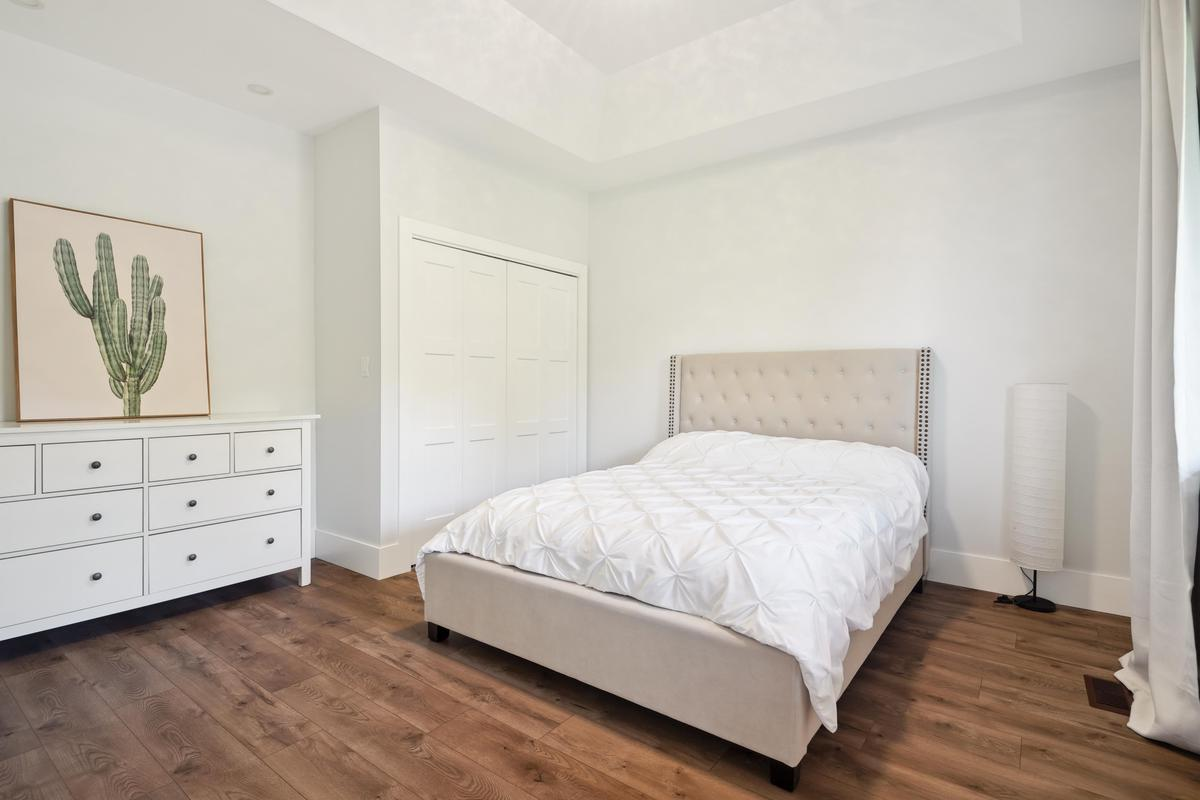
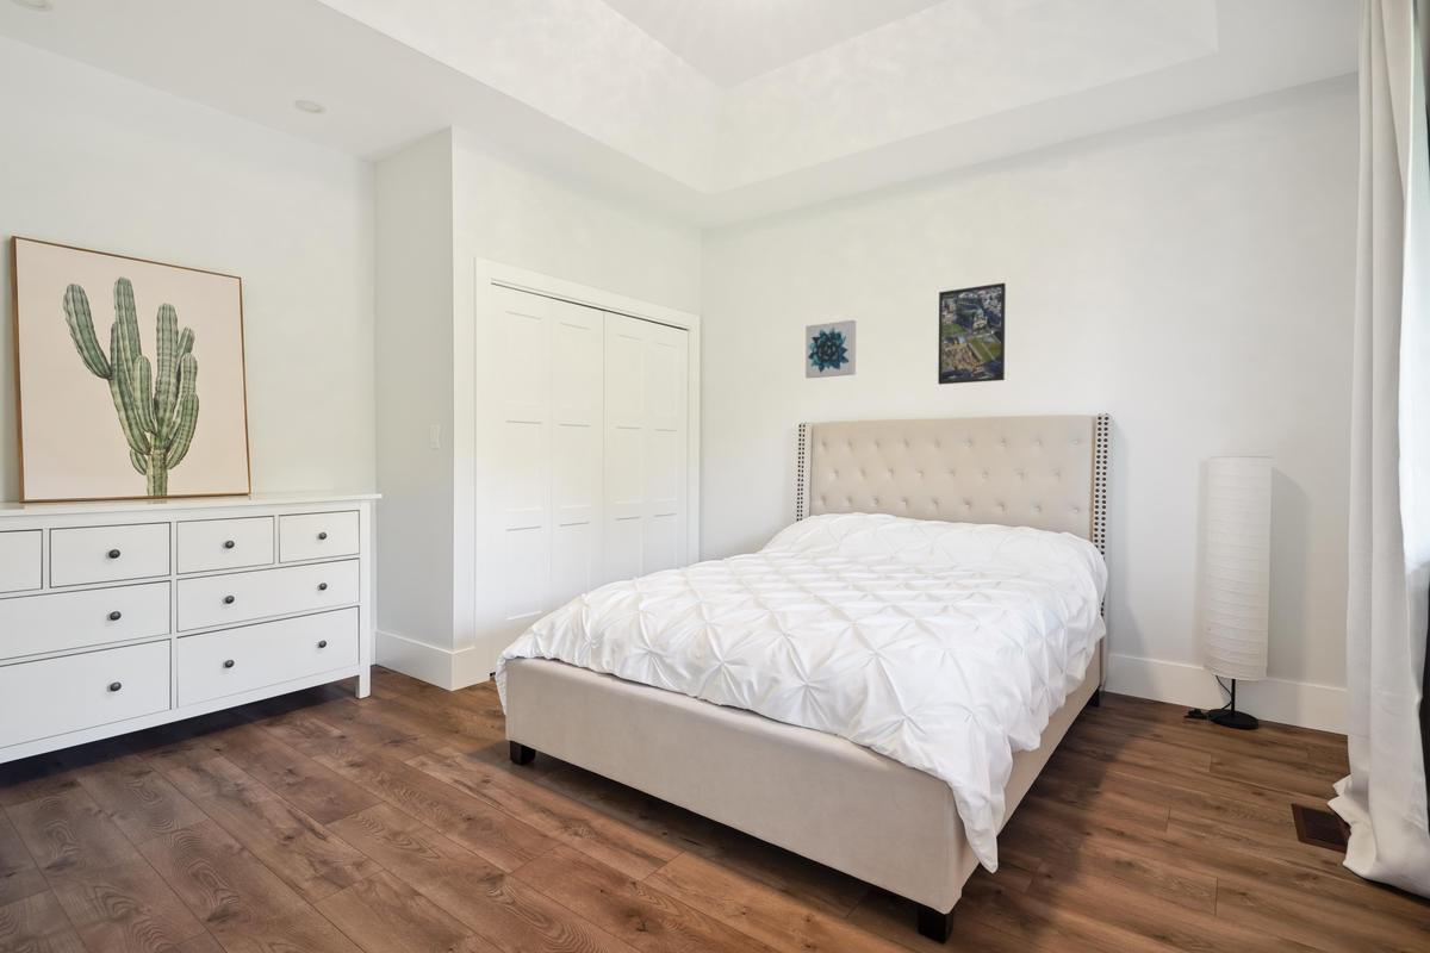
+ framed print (970, 335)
+ wall art (829, 349)
